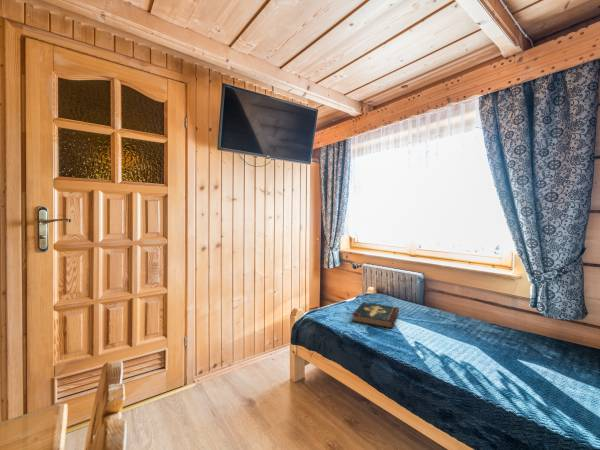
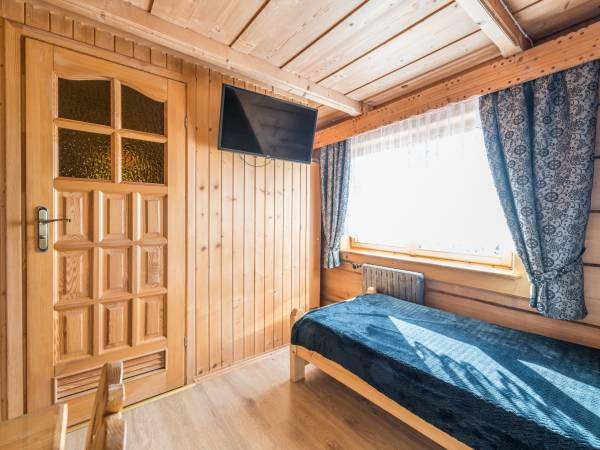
- book (376, 314)
